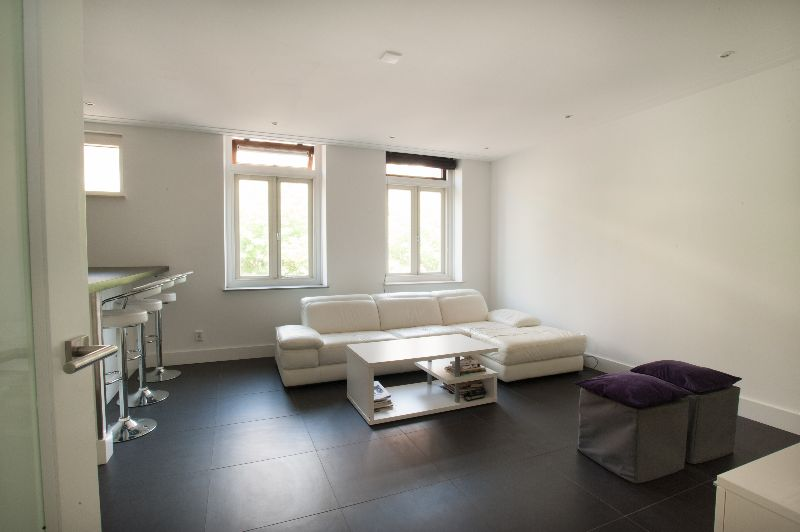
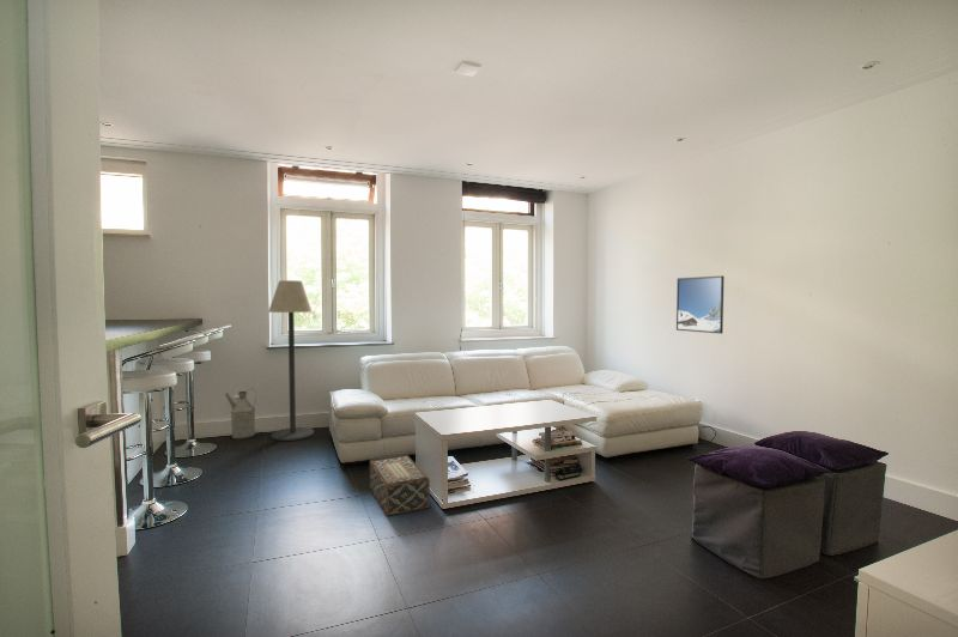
+ woven basket (398, 481)
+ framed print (698, 304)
+ watering can (241, 412)
+ floor lamp (291, 358)
